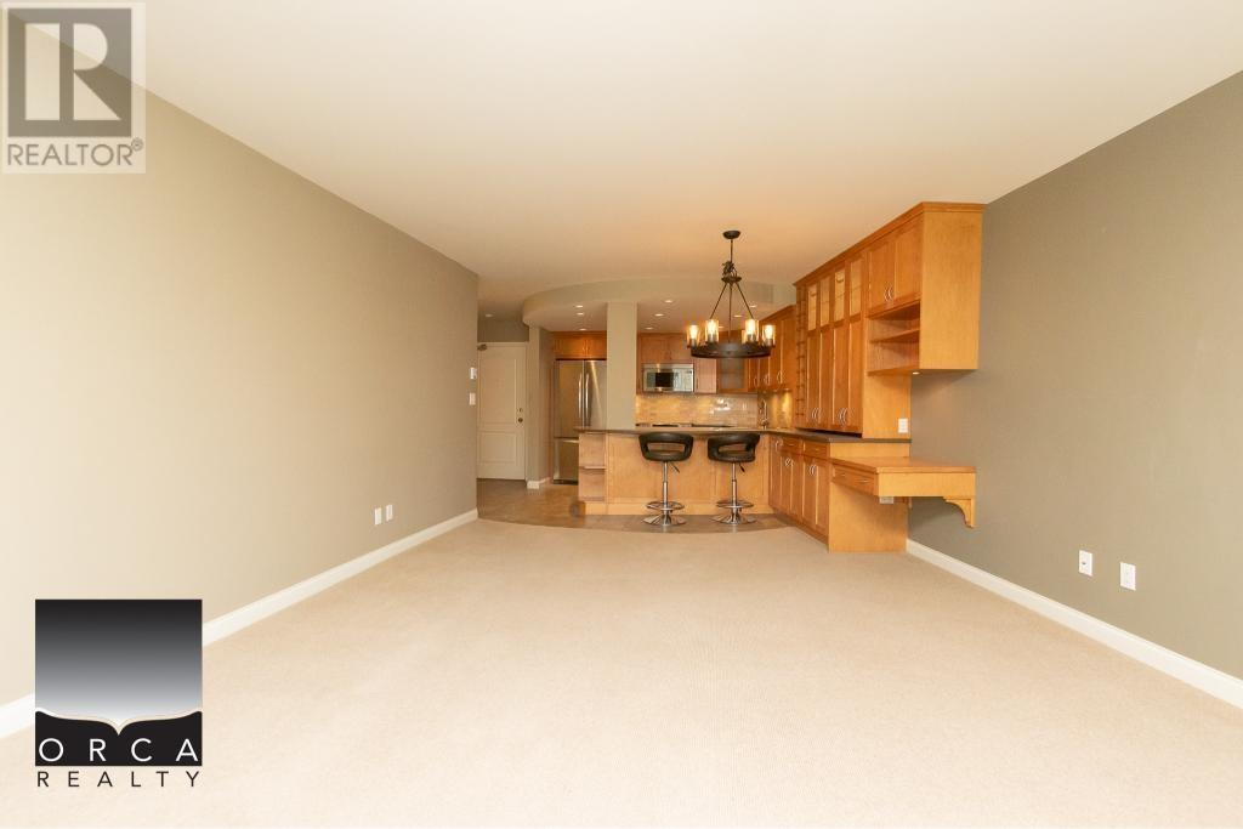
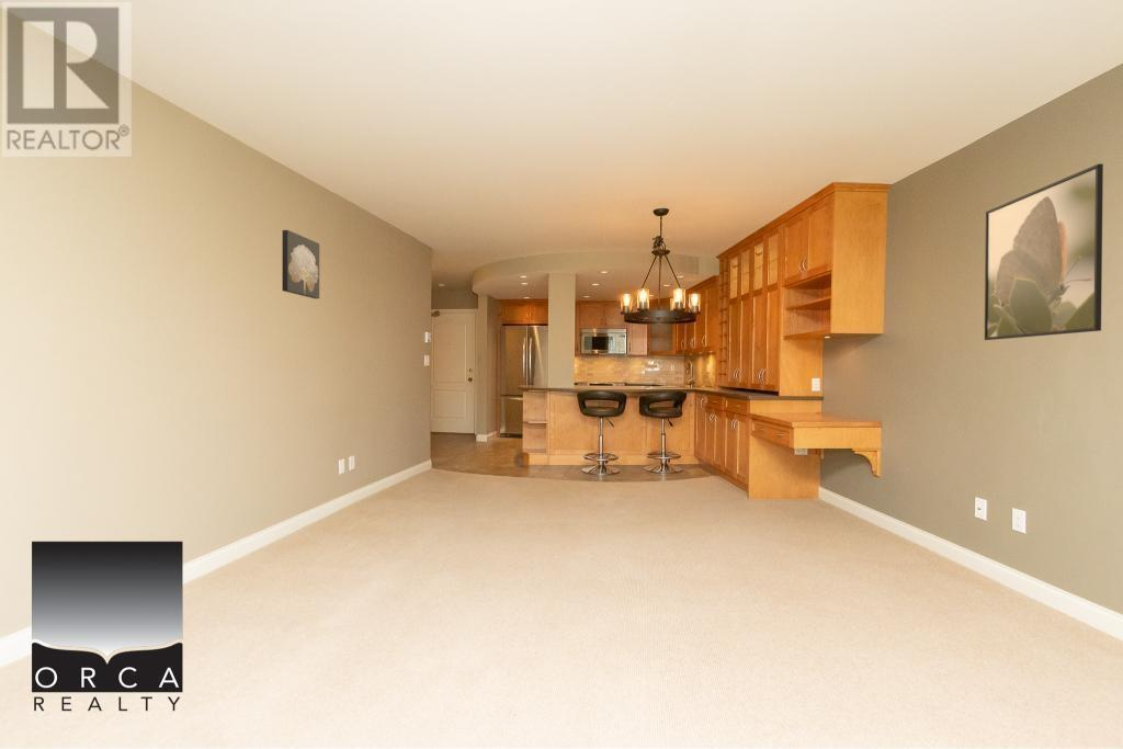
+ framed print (1035, 263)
+ wall art (302, 265)
